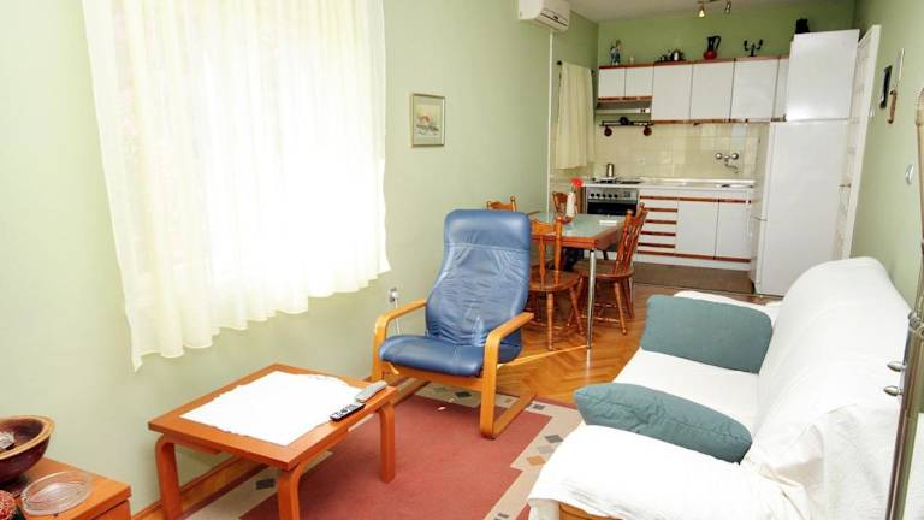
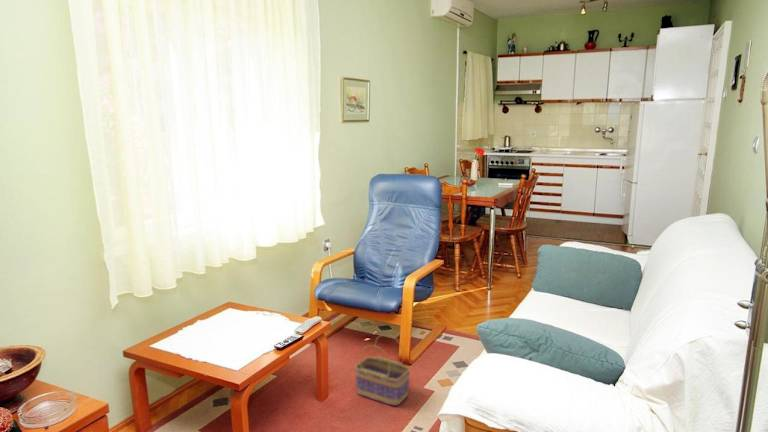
+ basket (382, 367)
